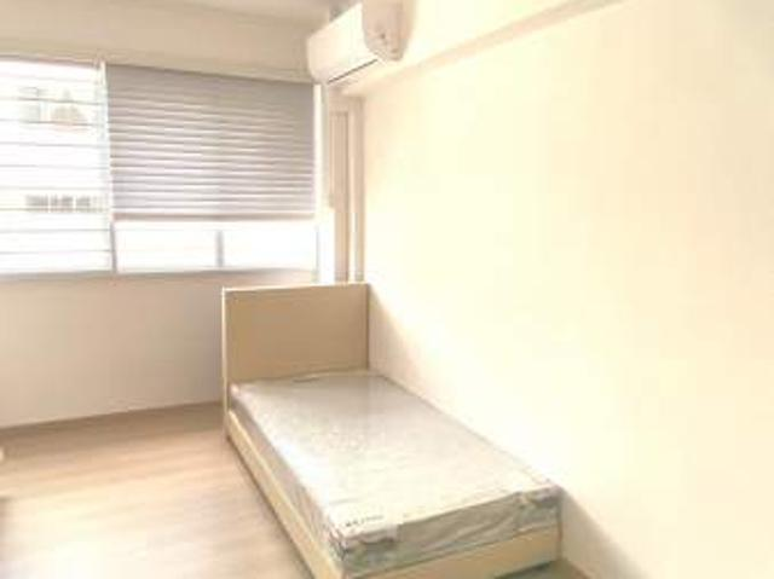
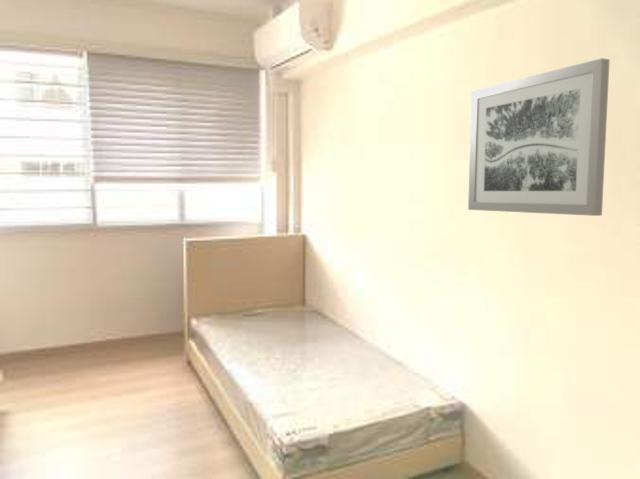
+ wall art (528, 145)
